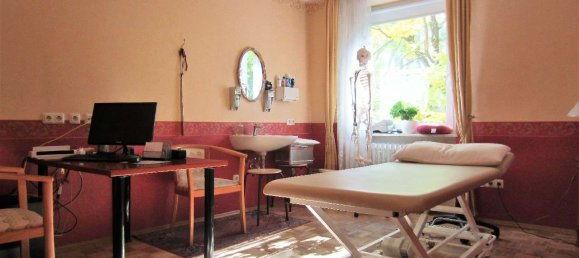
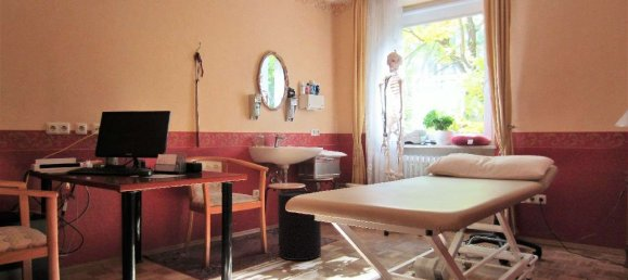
+ waste bin (299, 224)
